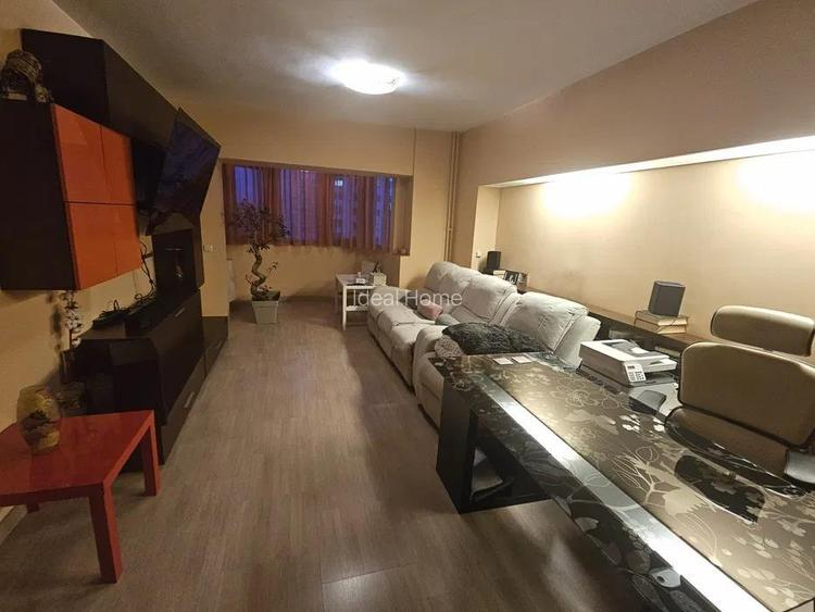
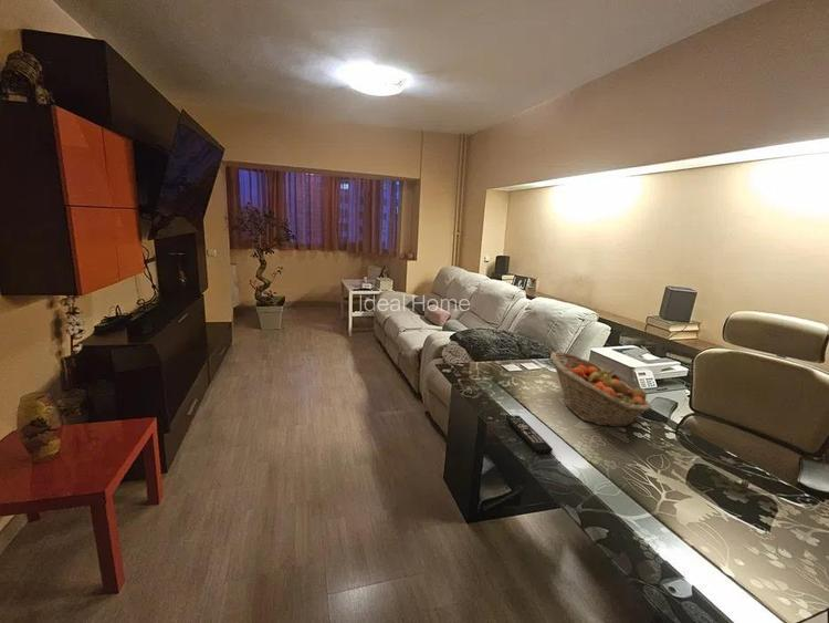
+ remote control (527, 433)
+ fruit basket (595, 385)
